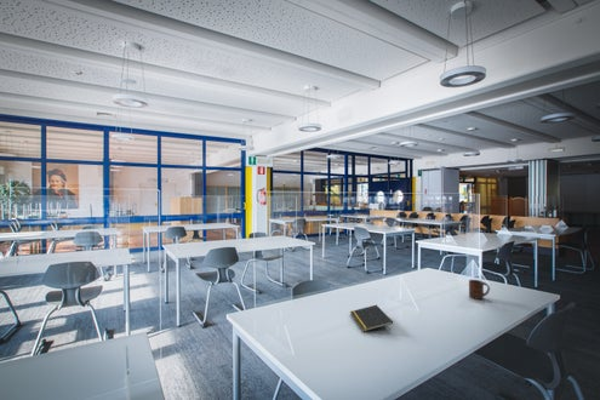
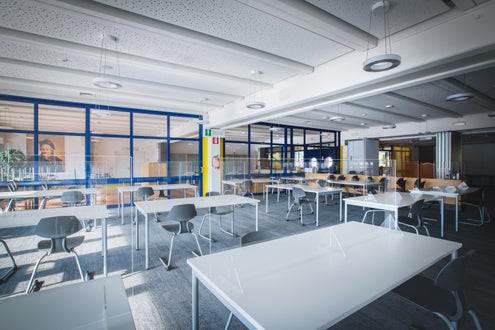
- cup (478, 288)
- notepad (370, 316)
